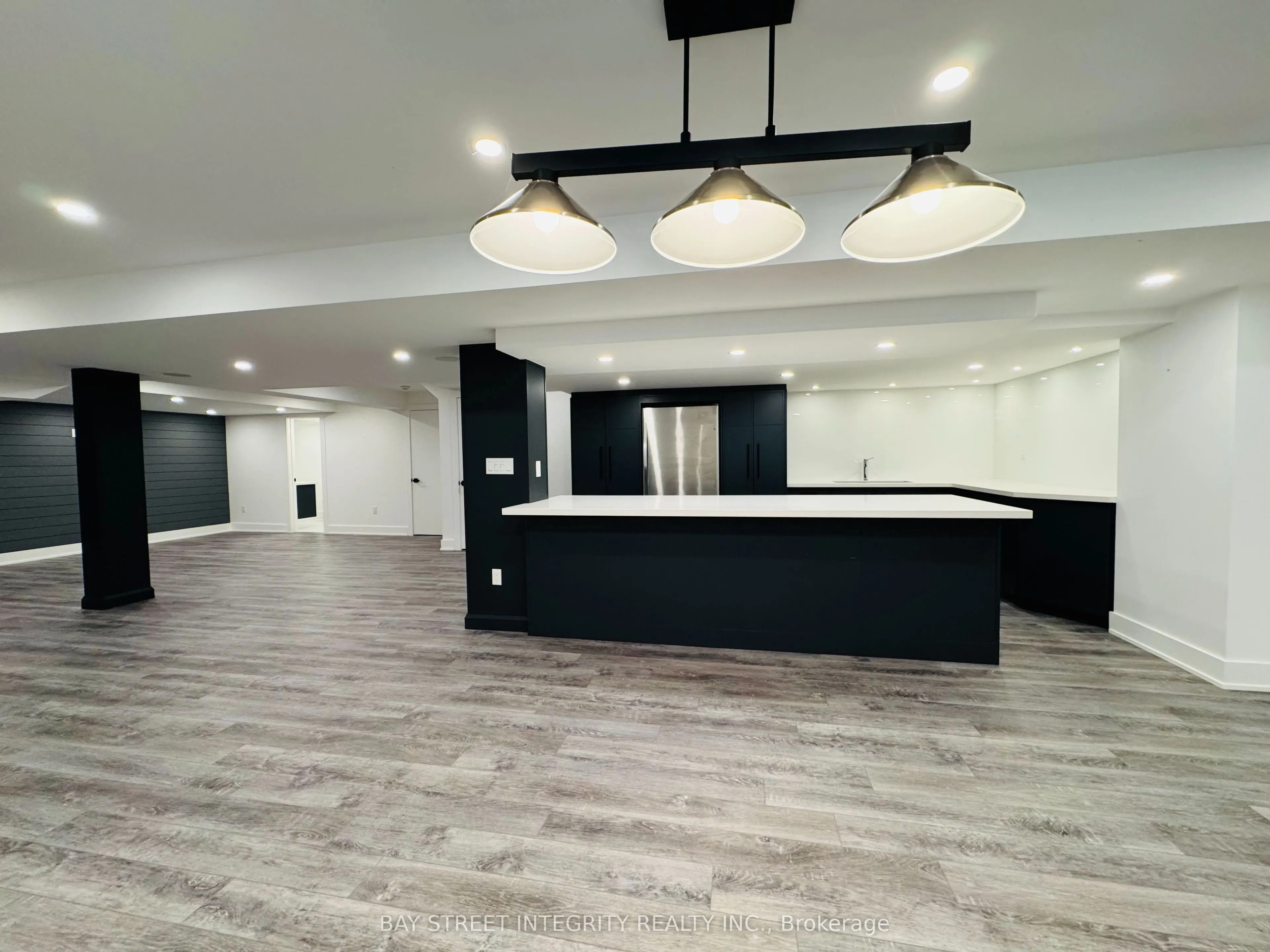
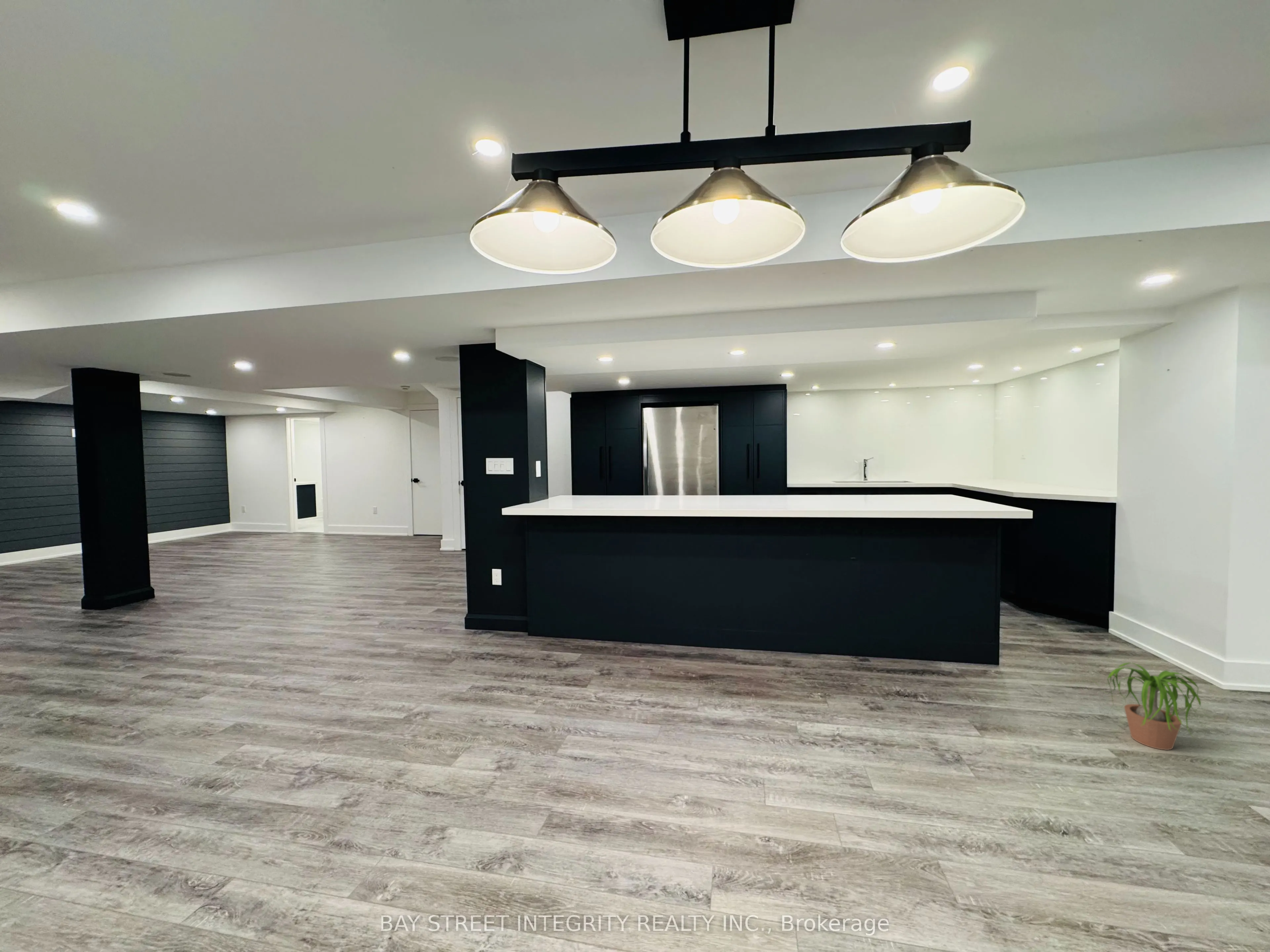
+ potted plant (1166, 709)
